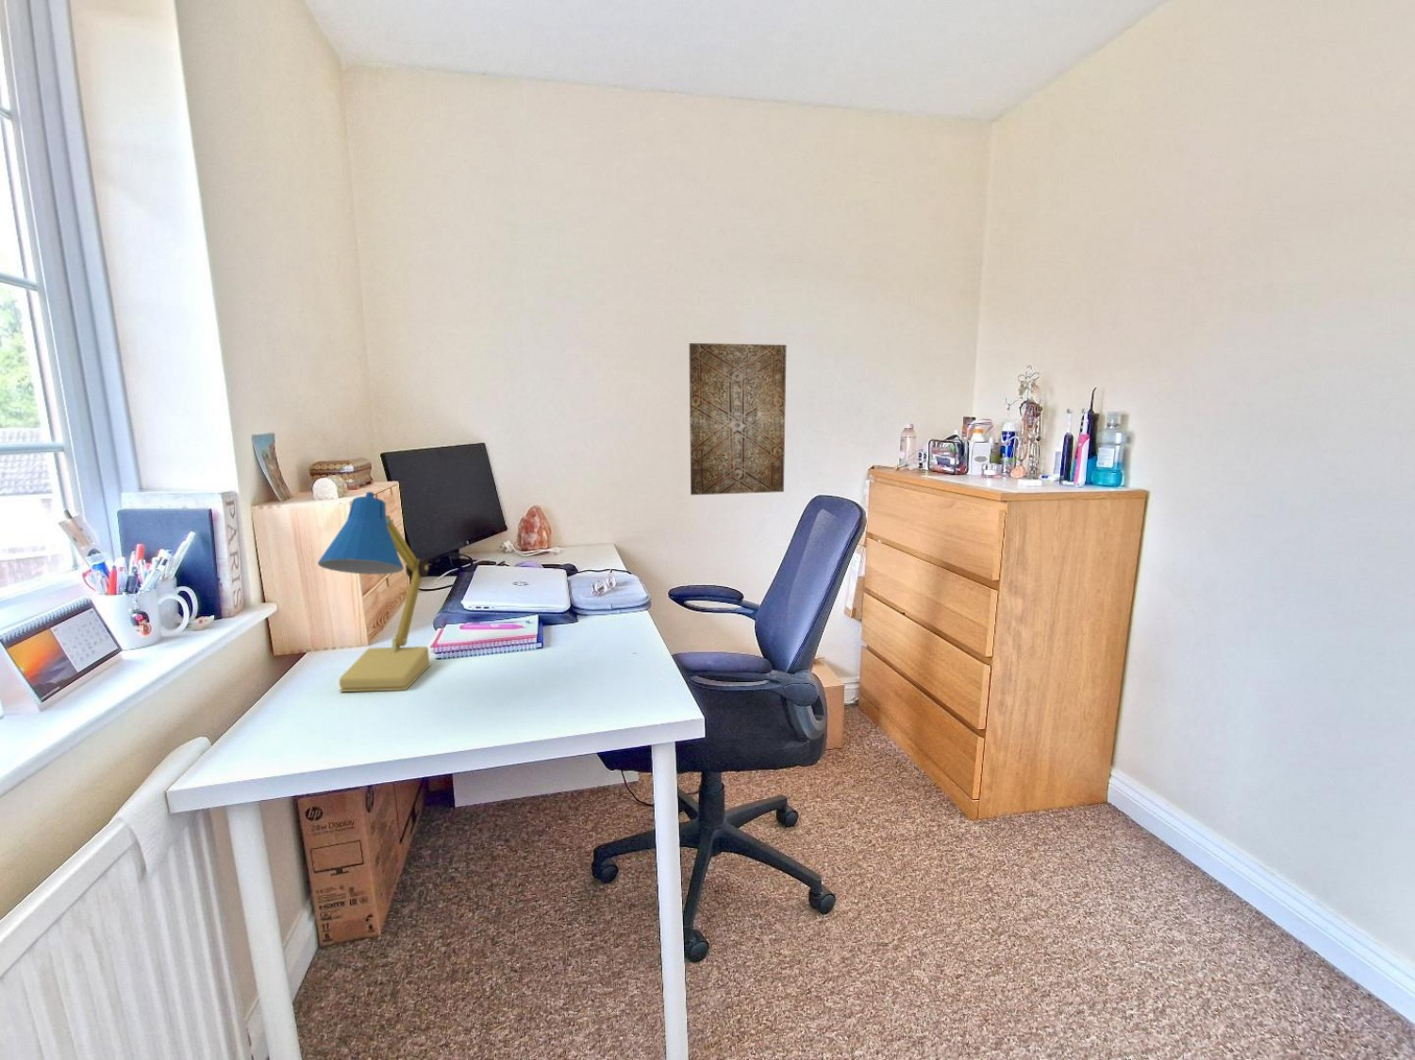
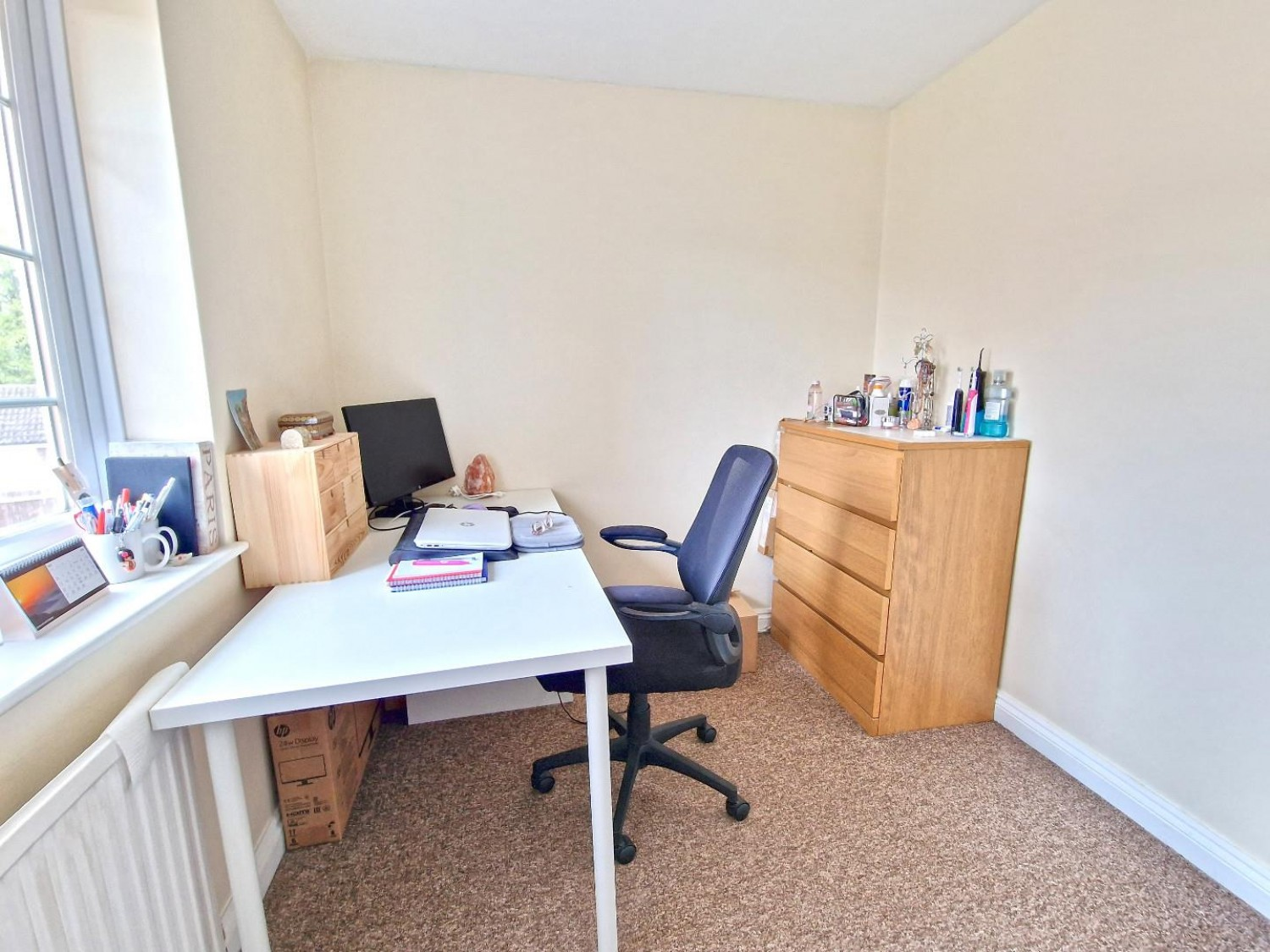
- desk lamp (390, 573)
- wall art (738, 420)
